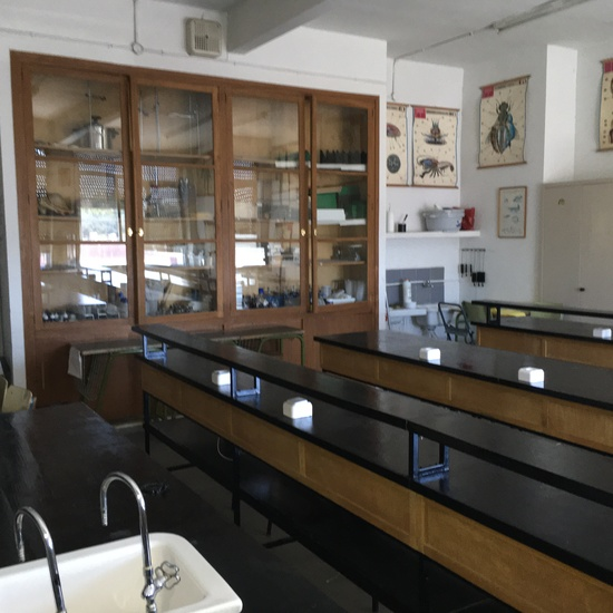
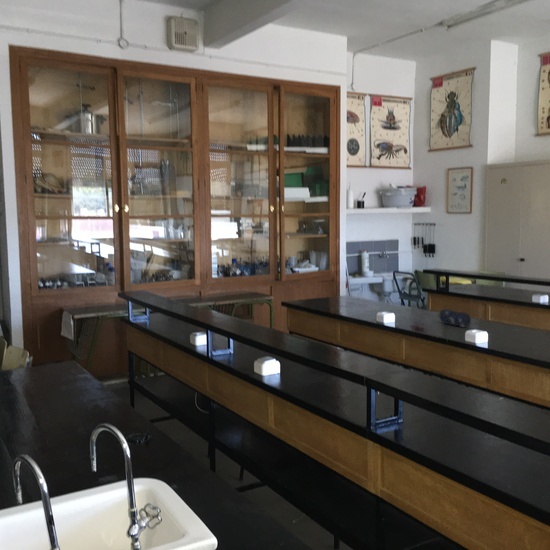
+ pencil case (454, 318)
